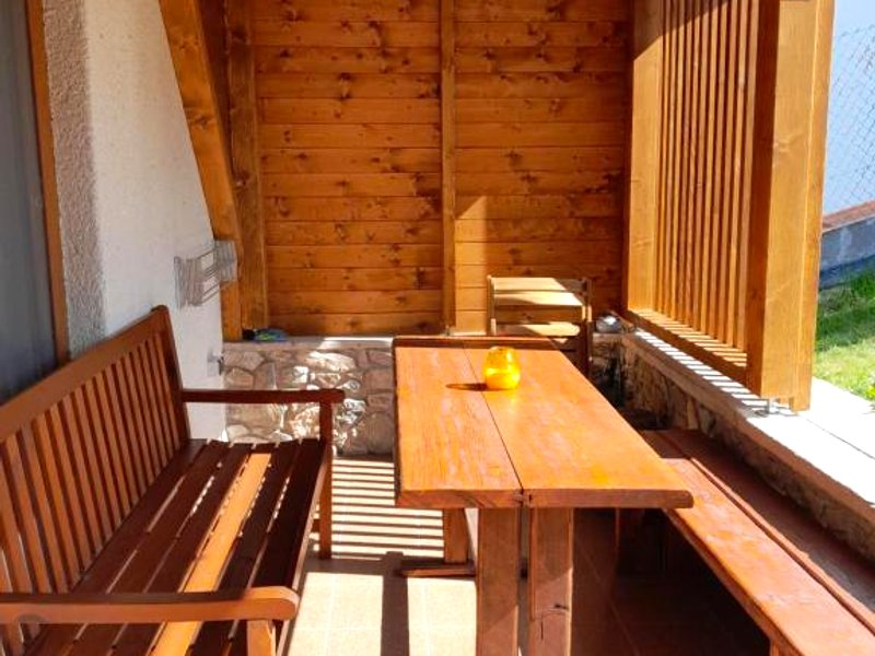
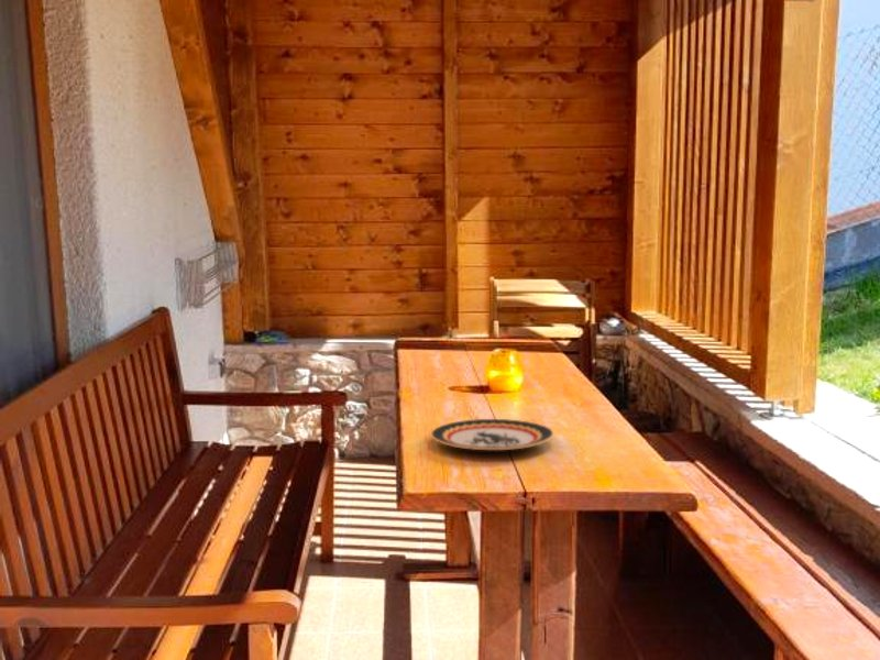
+ plate (492, 437)
